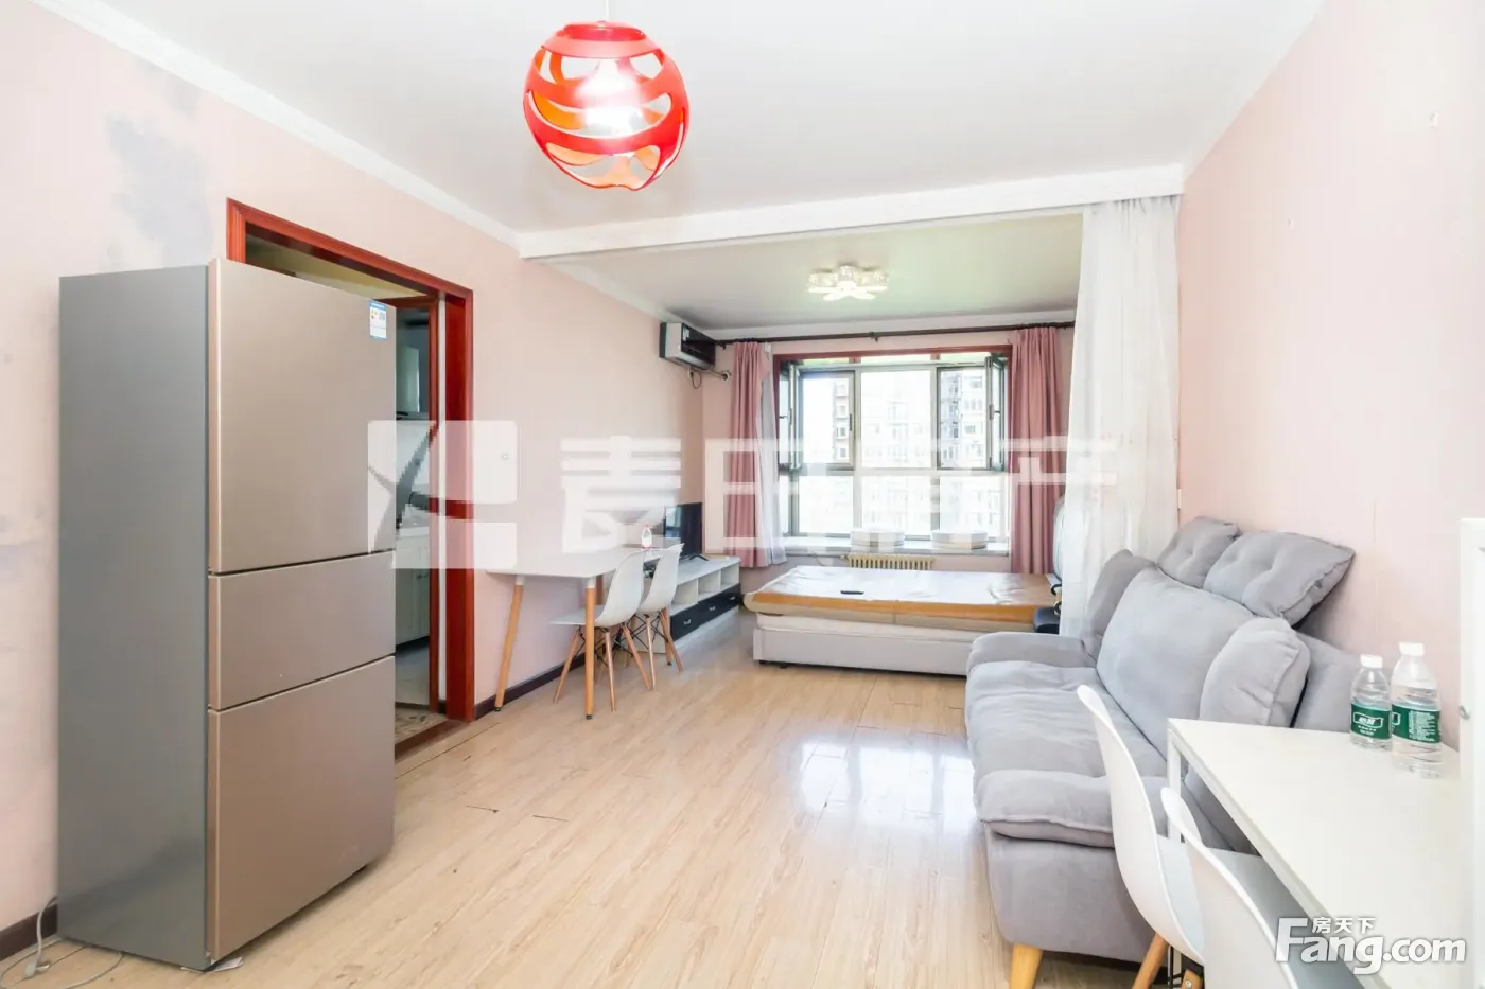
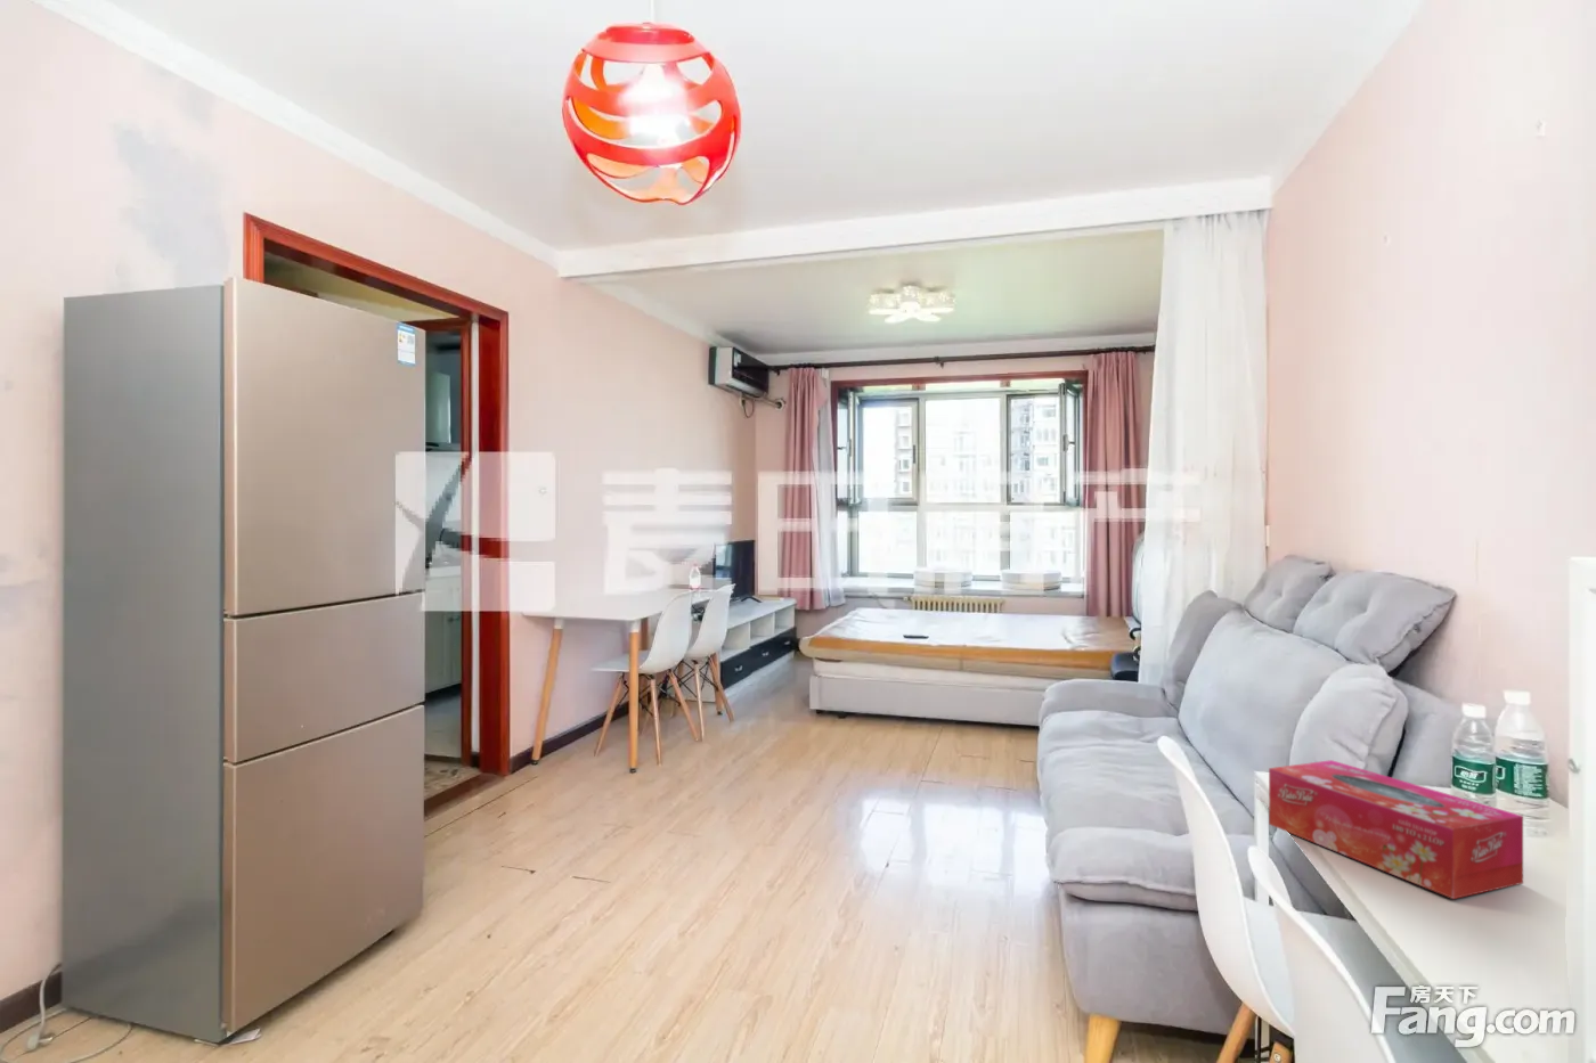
+ tissue box (1384, 820)
